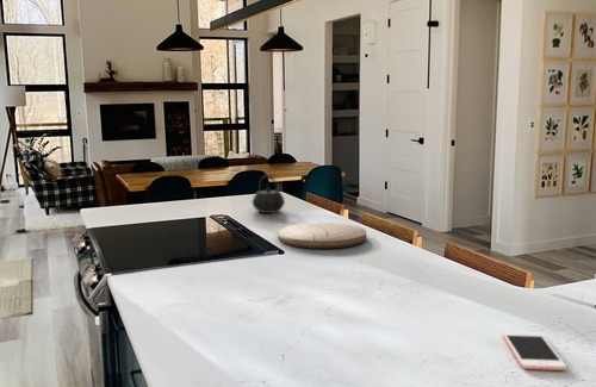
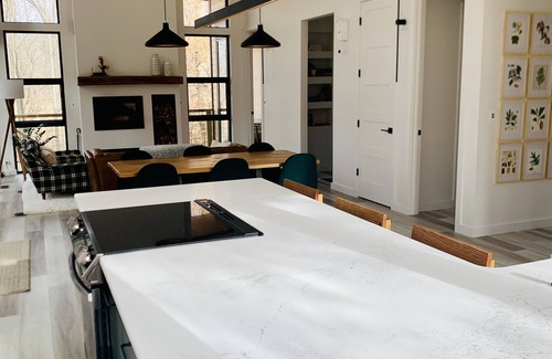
- cell phone (532, 349)
- cutting board (322, 233)
- kettle (269, 193)
